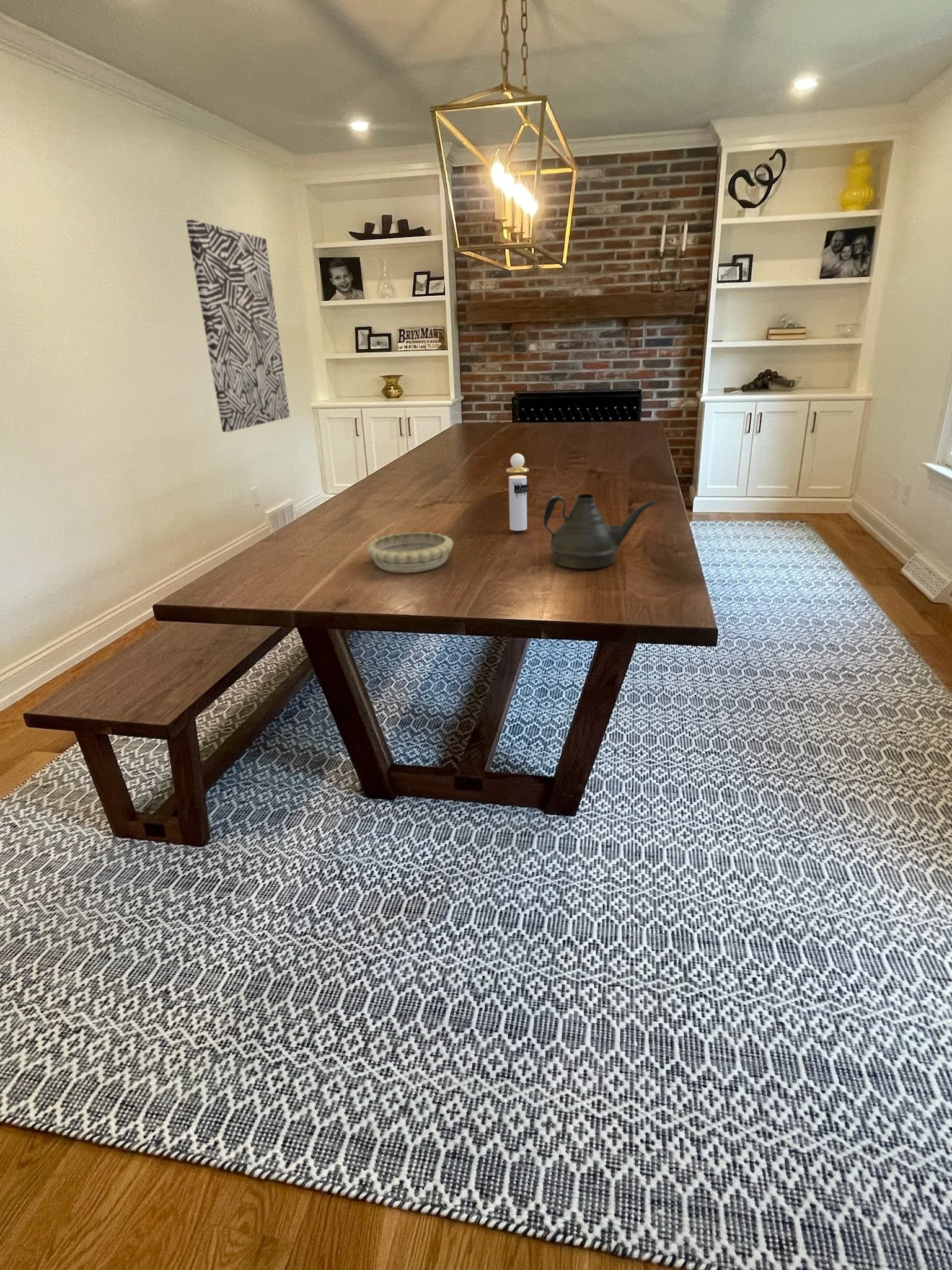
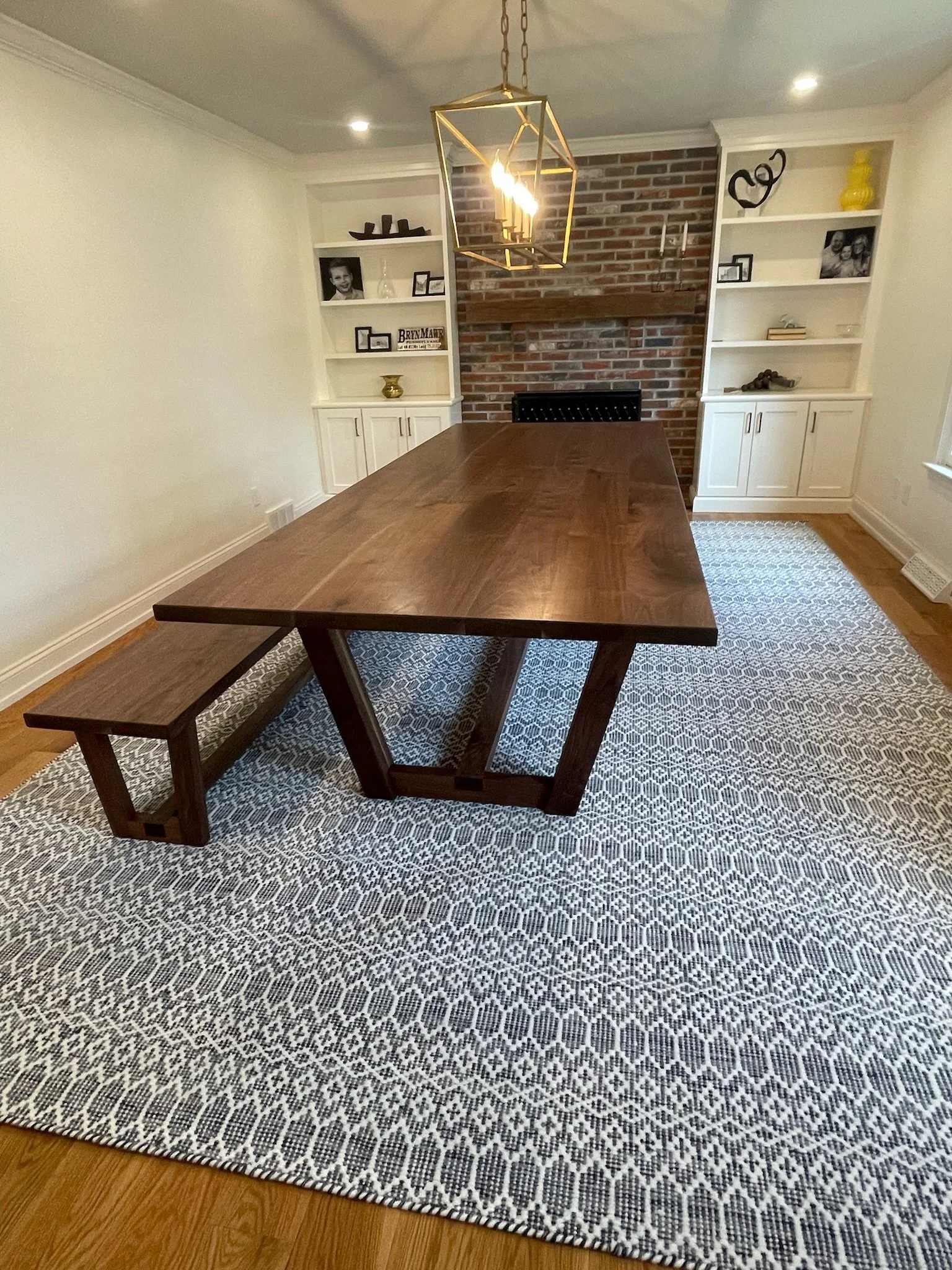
- perfume bottle (518, 493)
- decorative bowl (411, 551)
- wall art (245, 332)
- teapot (598, 528)
